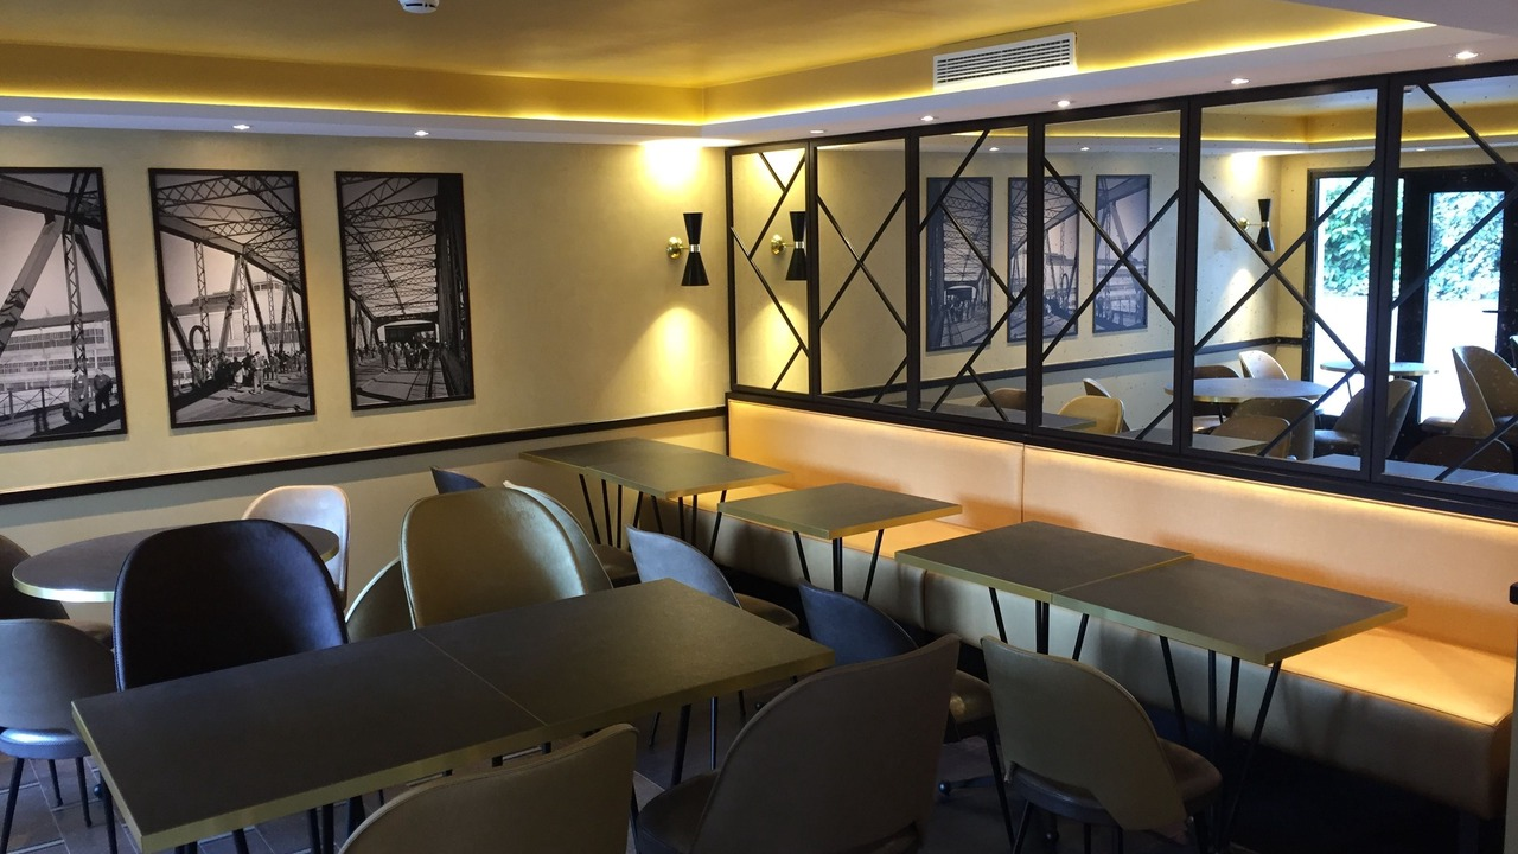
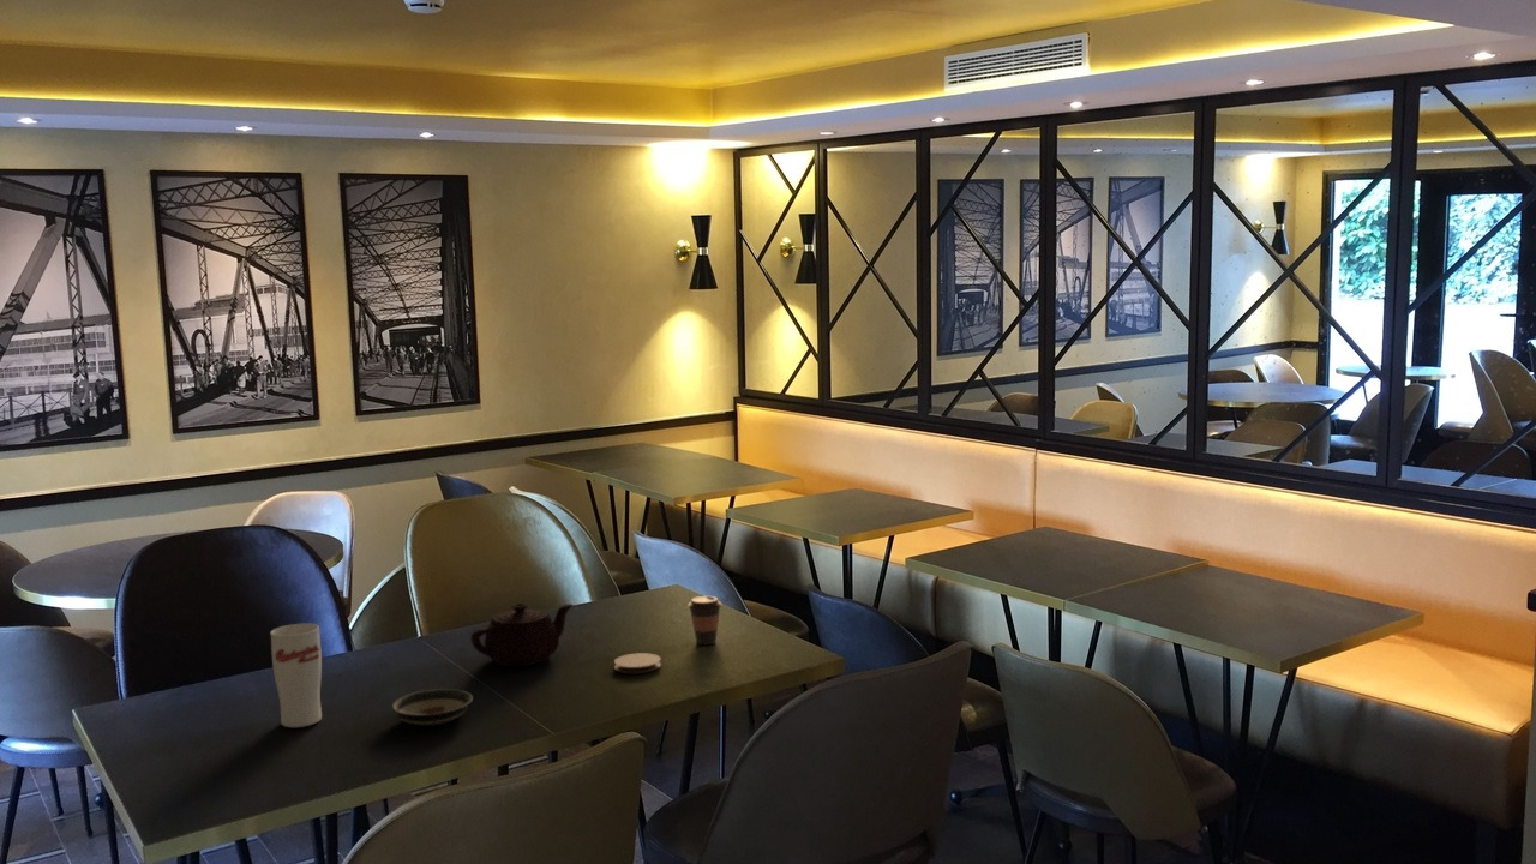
+ teapot (524, 631)
+ cup (298, 676)
+ coffee cup (704, 620)
+ coaster (637, 662)
+ saucer (432, 710)
